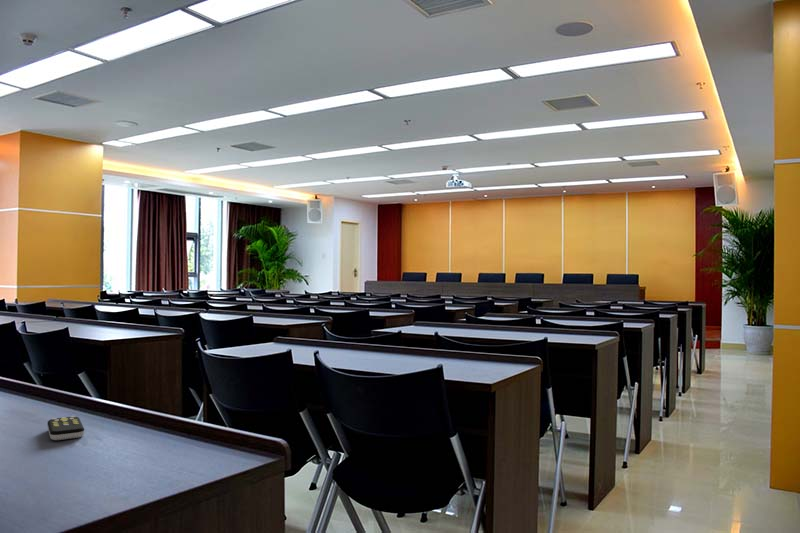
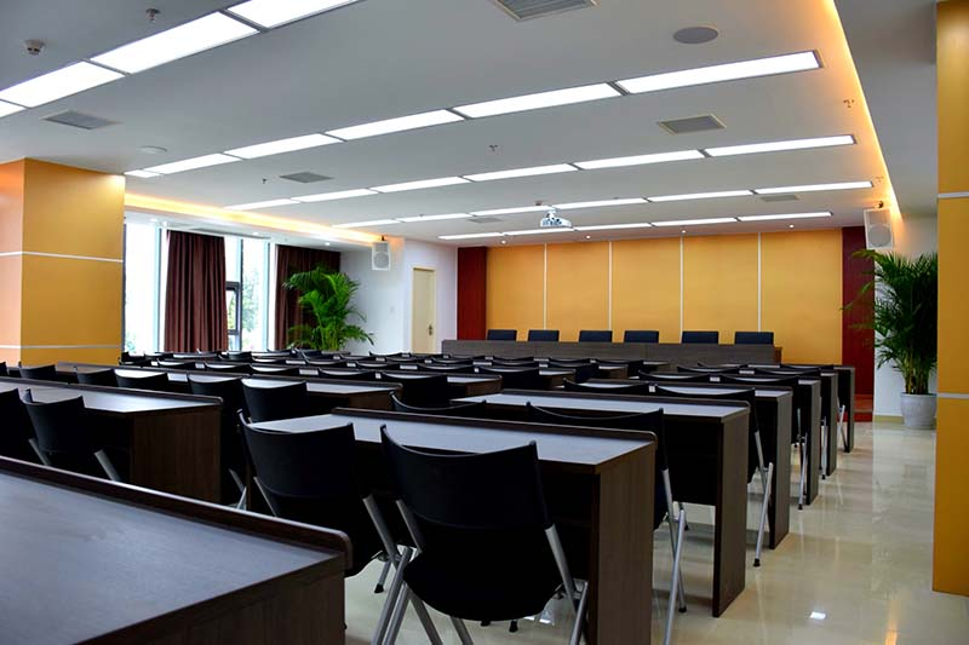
- remote control (65, 427)
